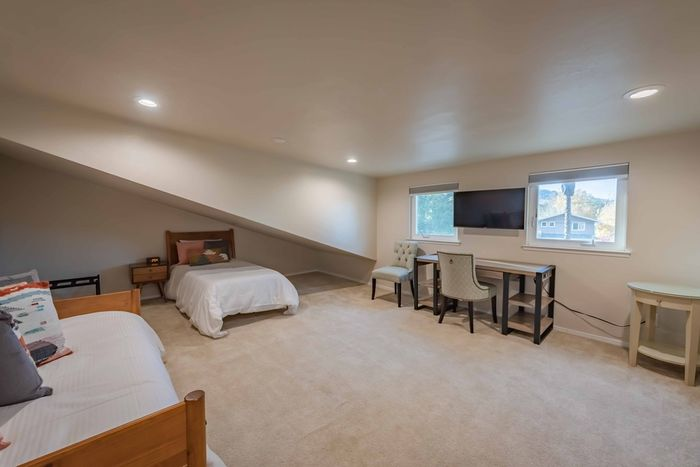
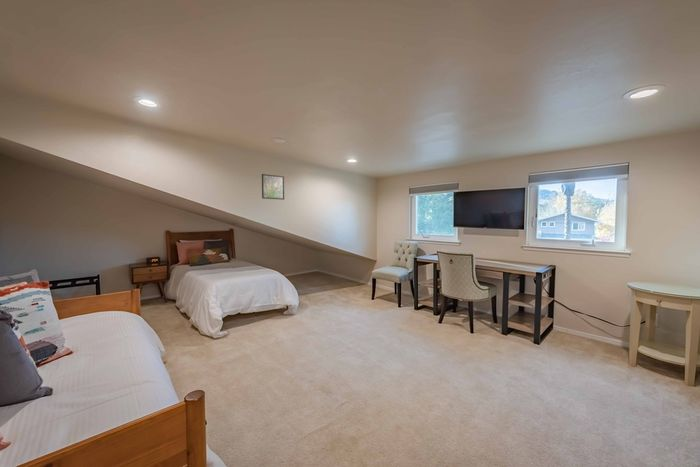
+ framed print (273, 187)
